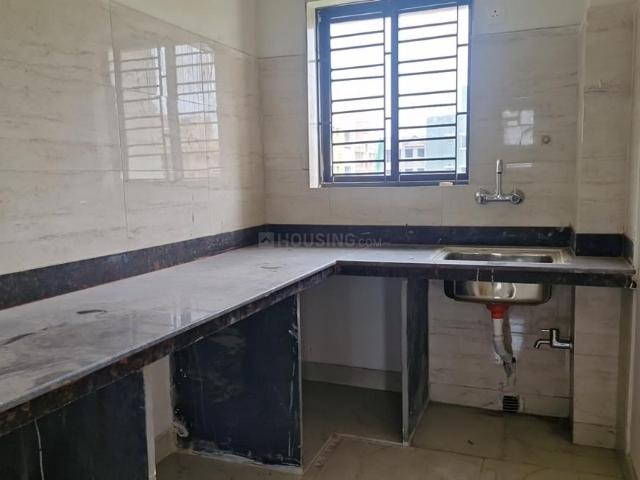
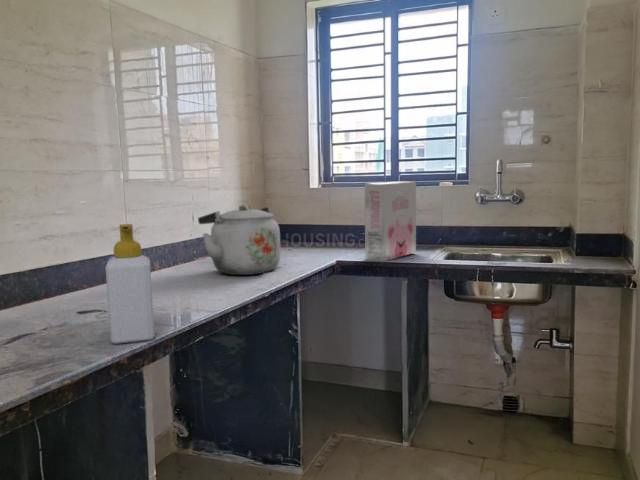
+ kettle (238, 238)
+ cereal box (391, 219)
+ soap bottle (129, 281)
